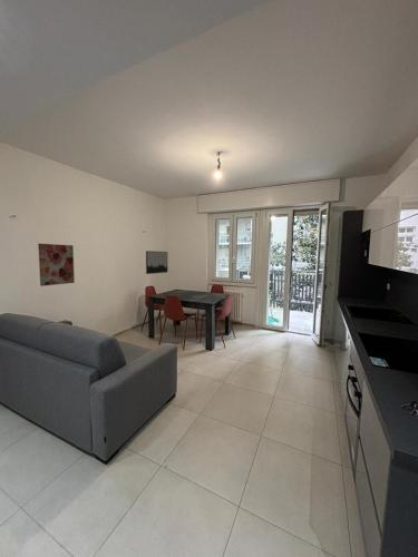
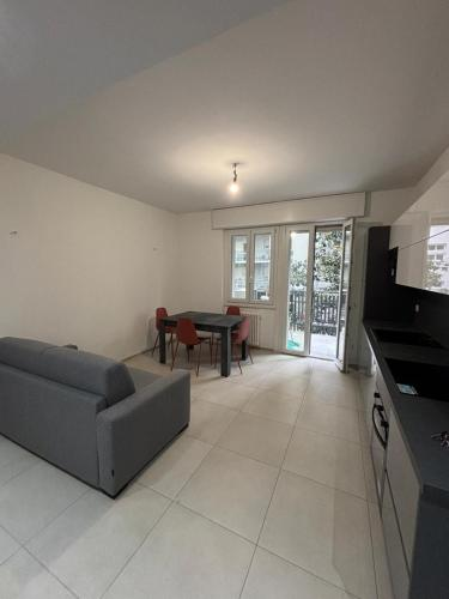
- wall art (57, 264)
- wall art (157, 262)
